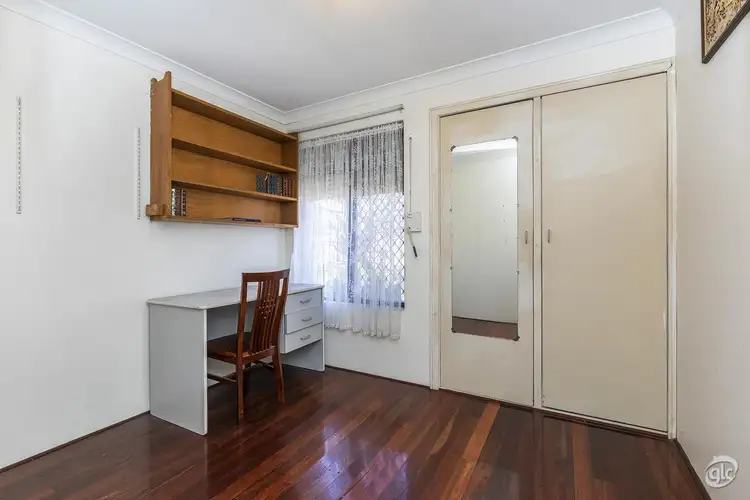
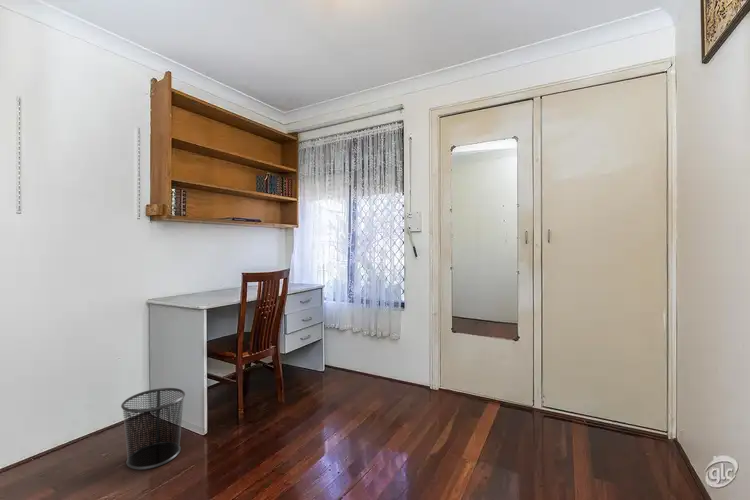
+ waste bin (154, 427)
